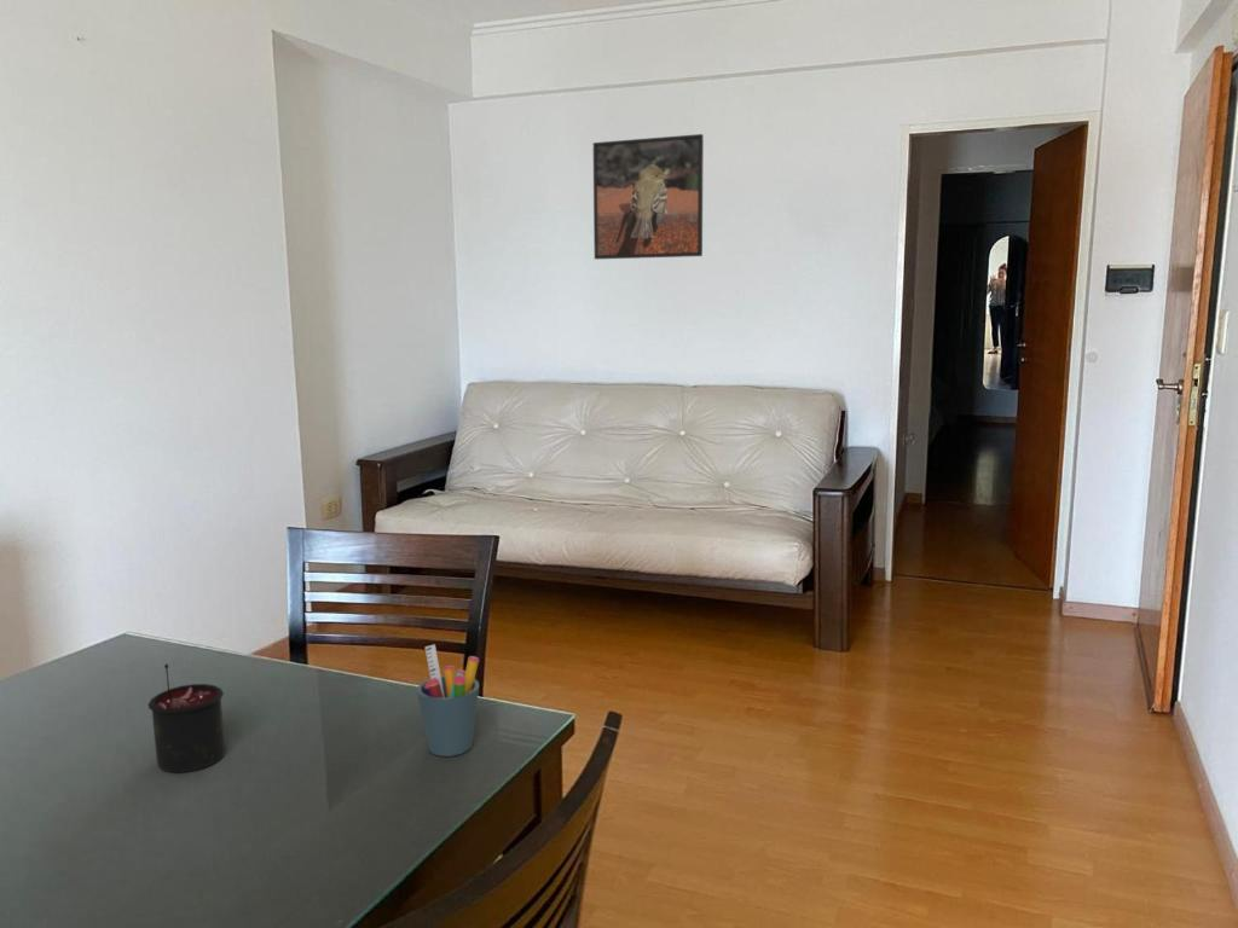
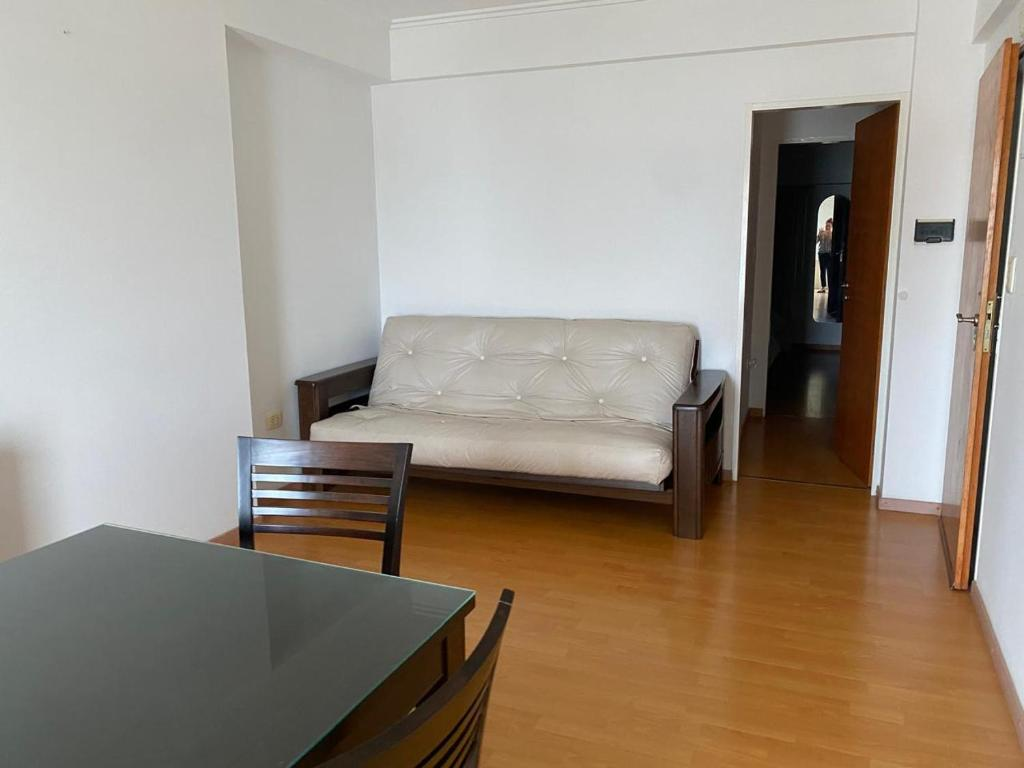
- candle (187, 713)
- pen holder (450, 700)
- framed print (647, 198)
